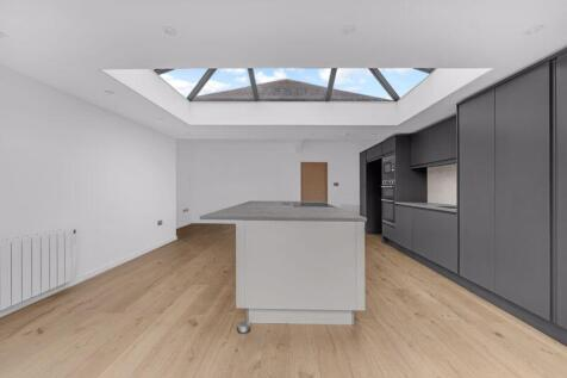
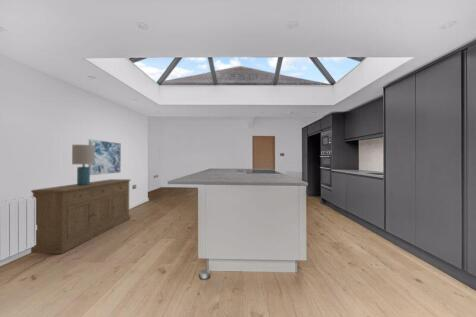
+ sideboard (92, 208)
+ lamp (83, 165)
+ wall art (106, 157)
